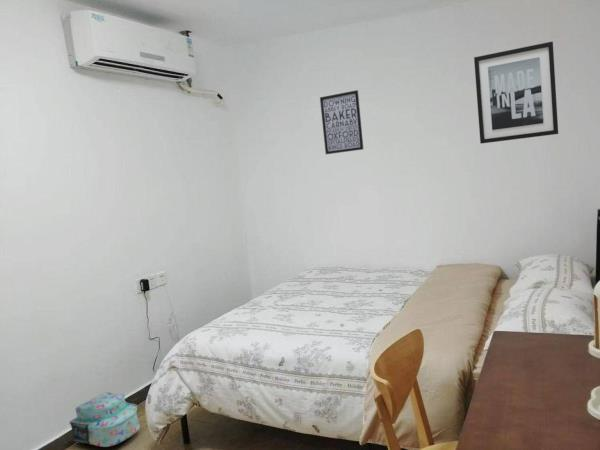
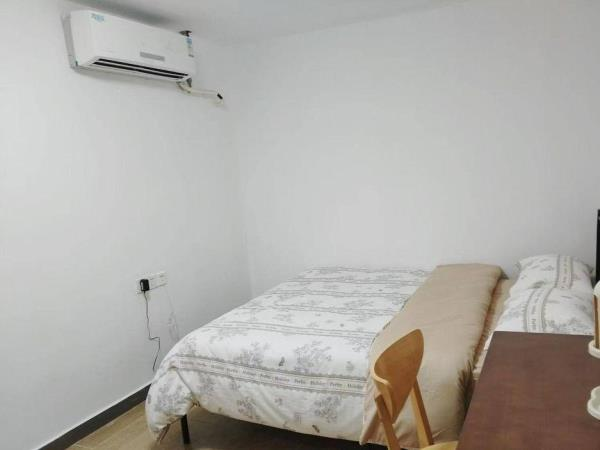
- wall art (515, 94)
- wall art (341, 123)
- backpack (107, 418)
